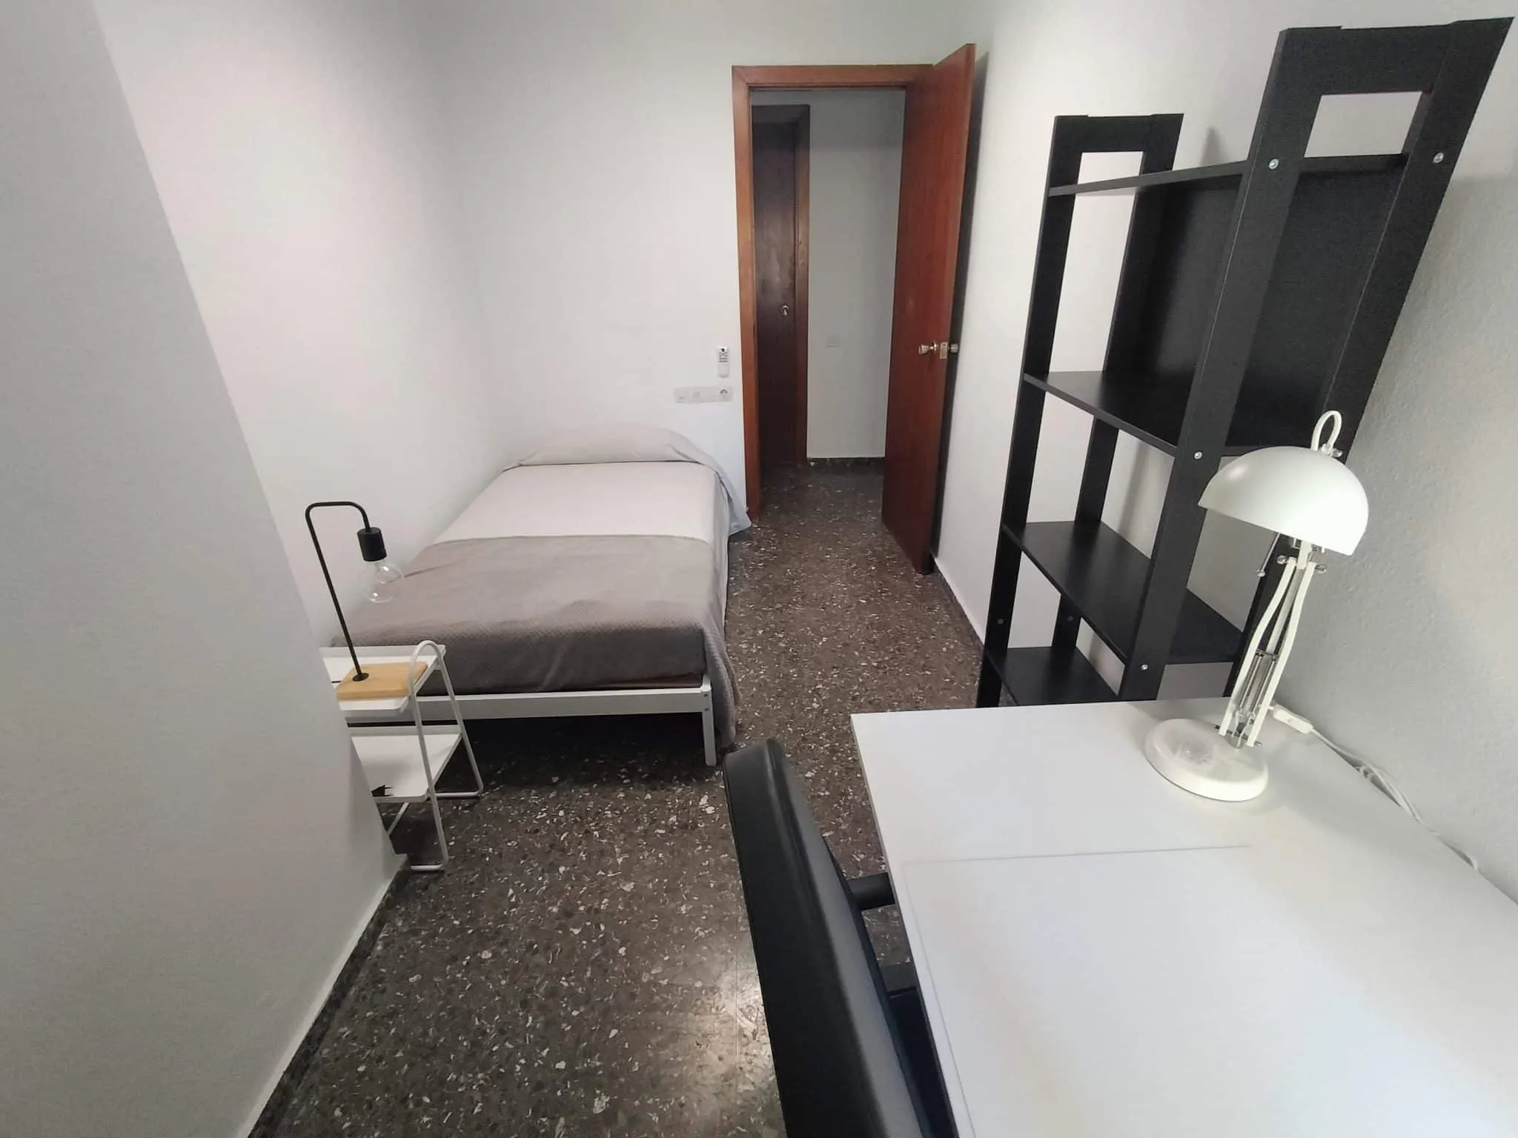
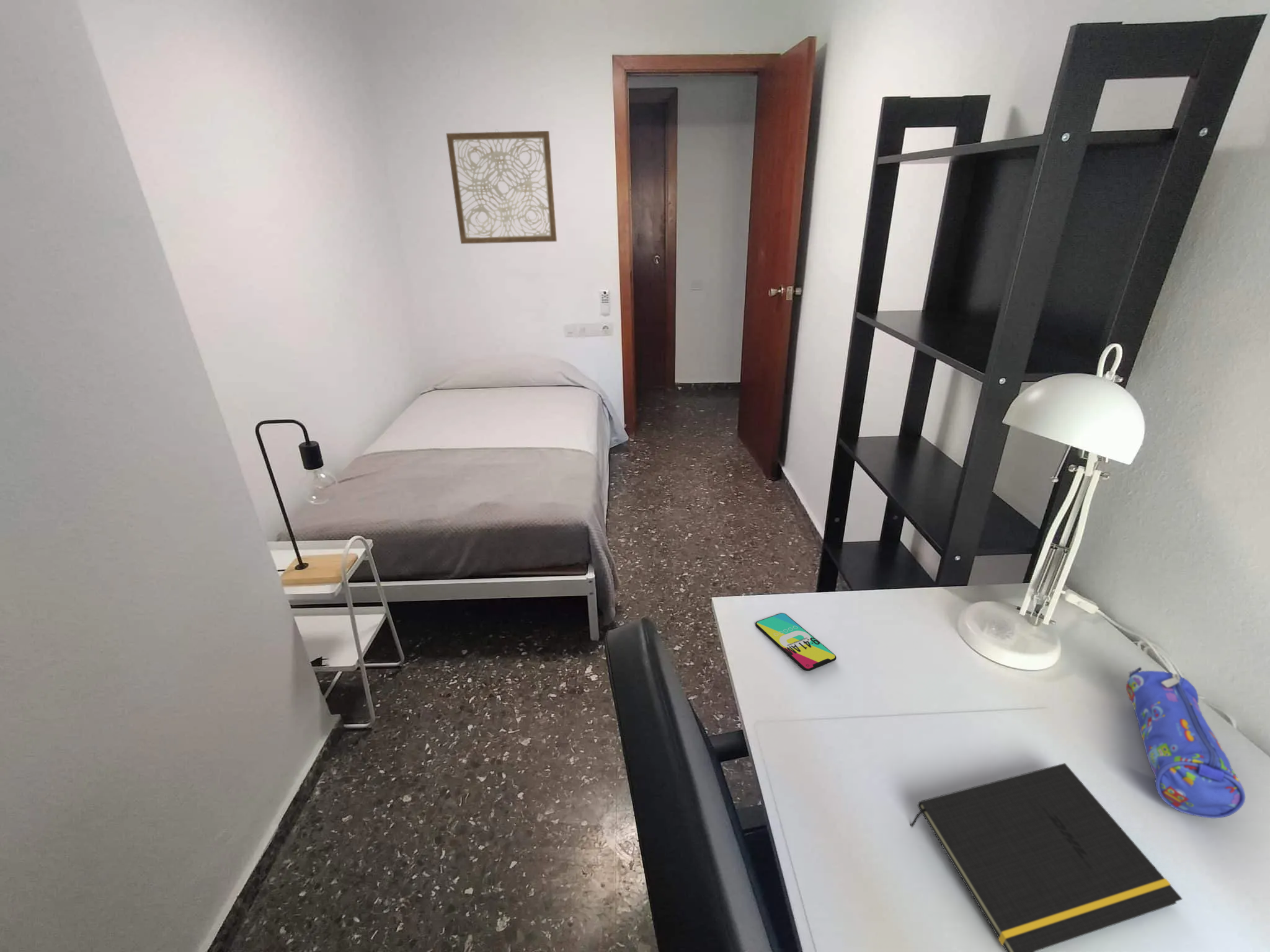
+ wall art (499, 190)
+ pencil case (1178, 734)
+ notepad (1041, 849)
+ smartphone (794, 640)
